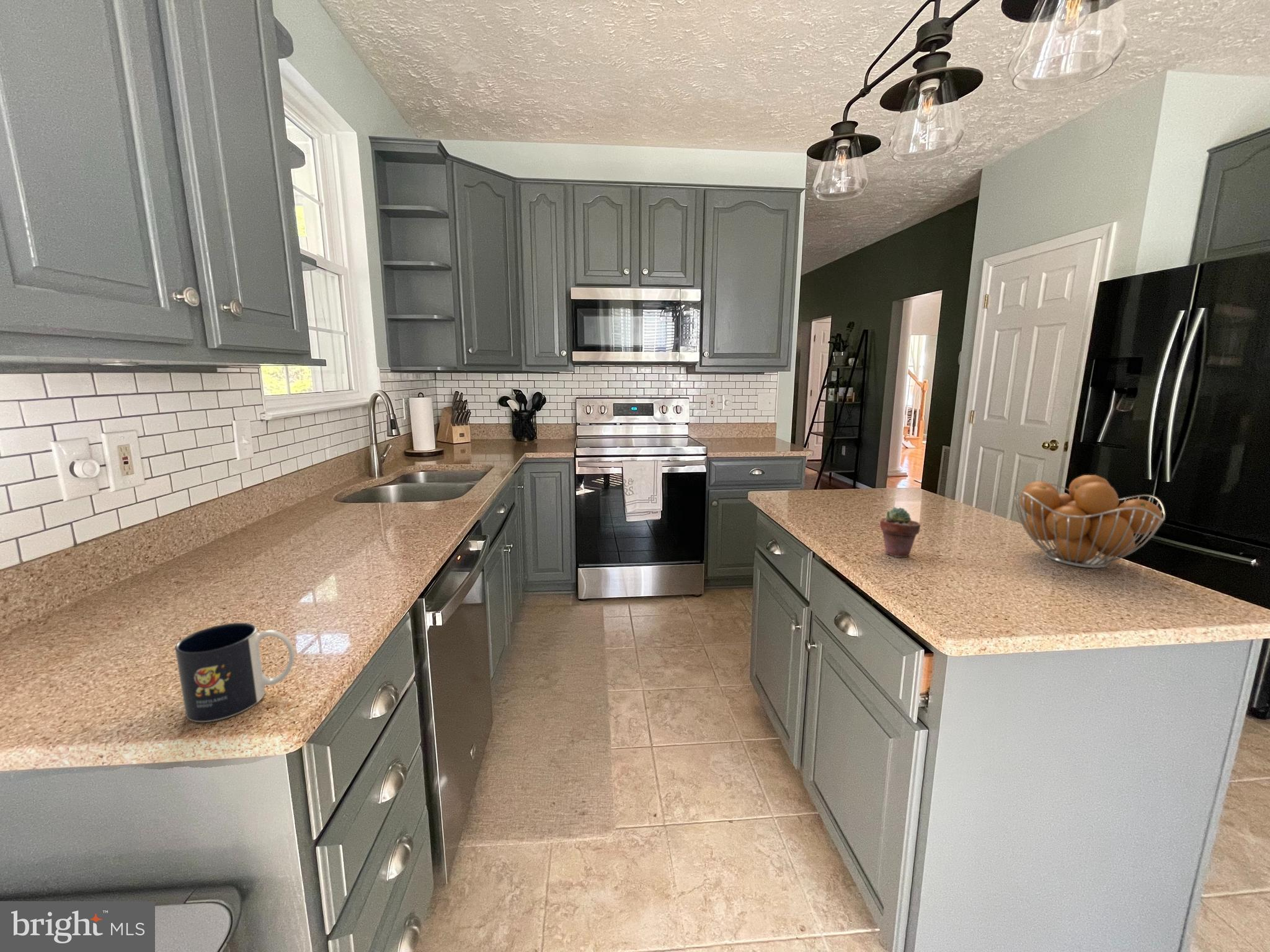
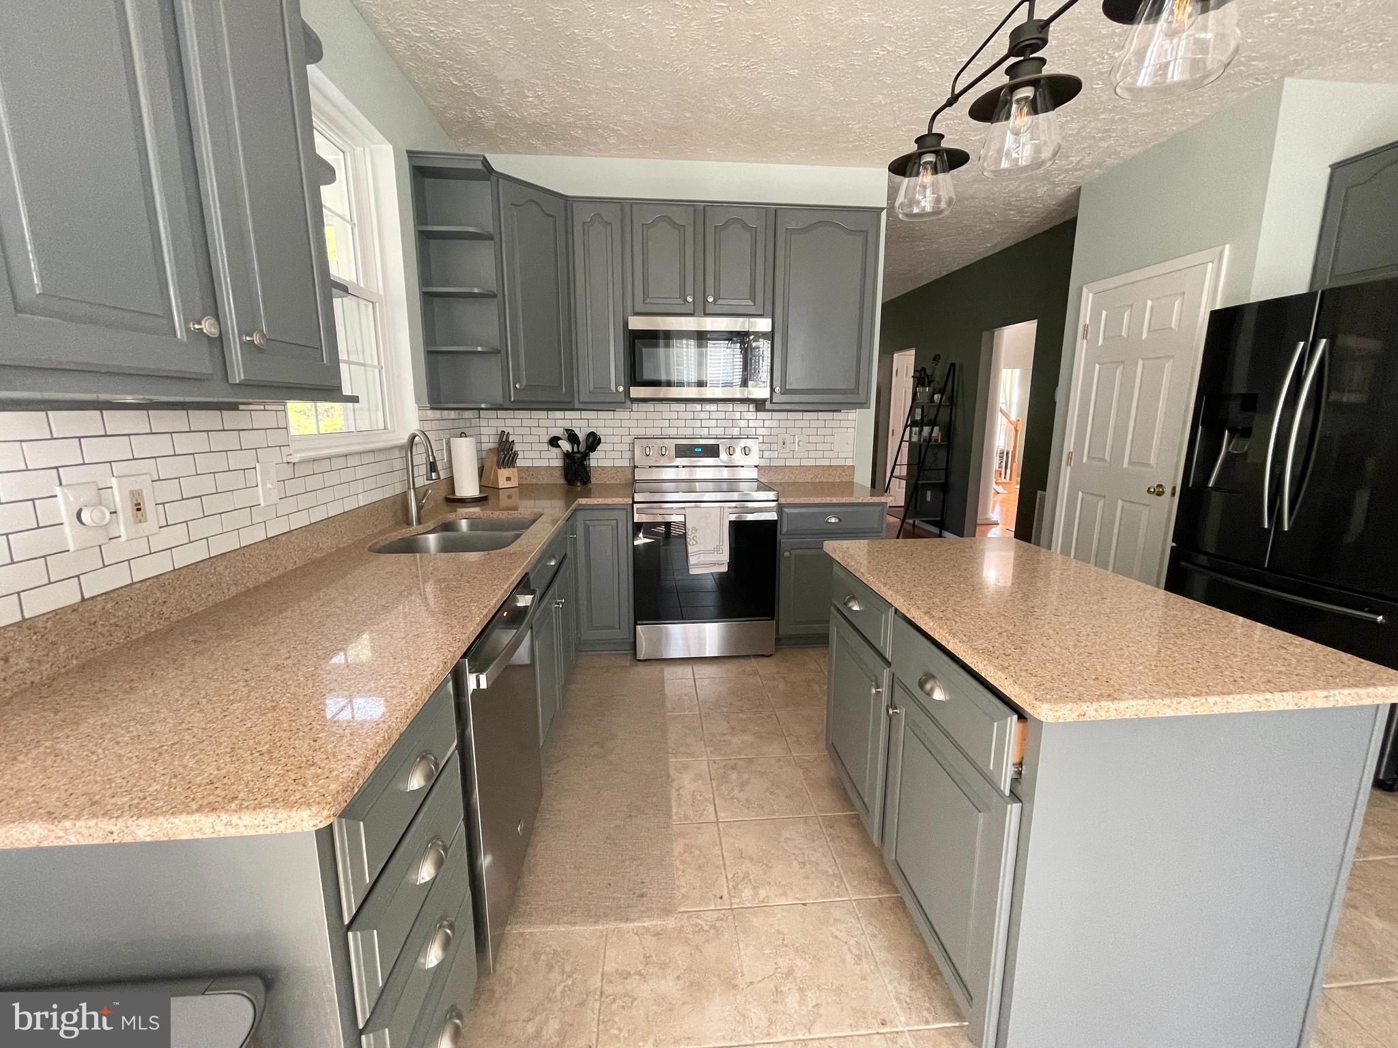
- mug (240, 666)
- fruit basket (1082, 519)
- potted succulent (899, 531)
